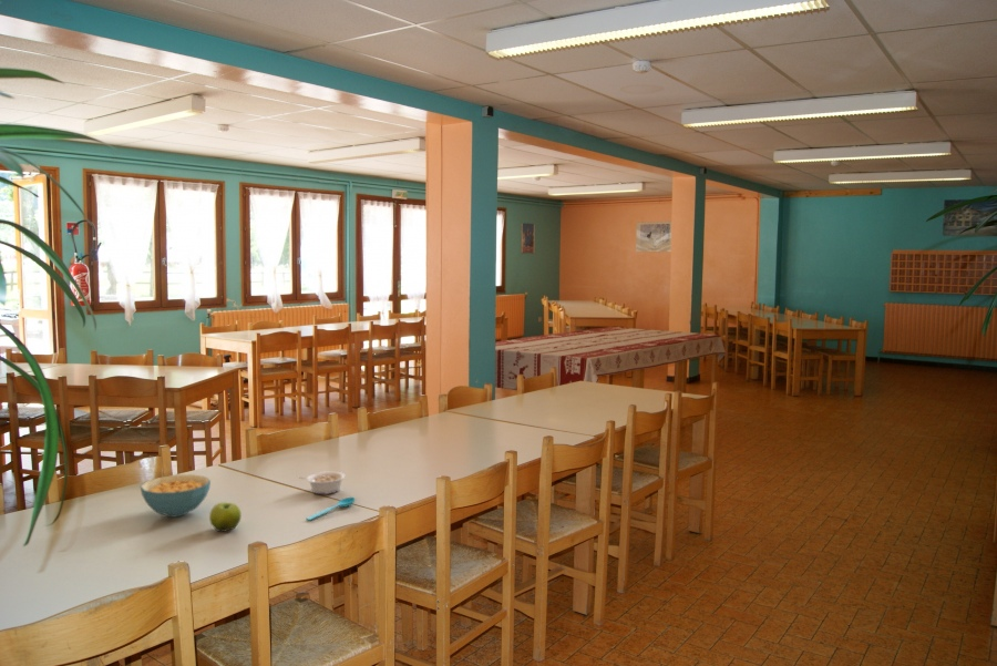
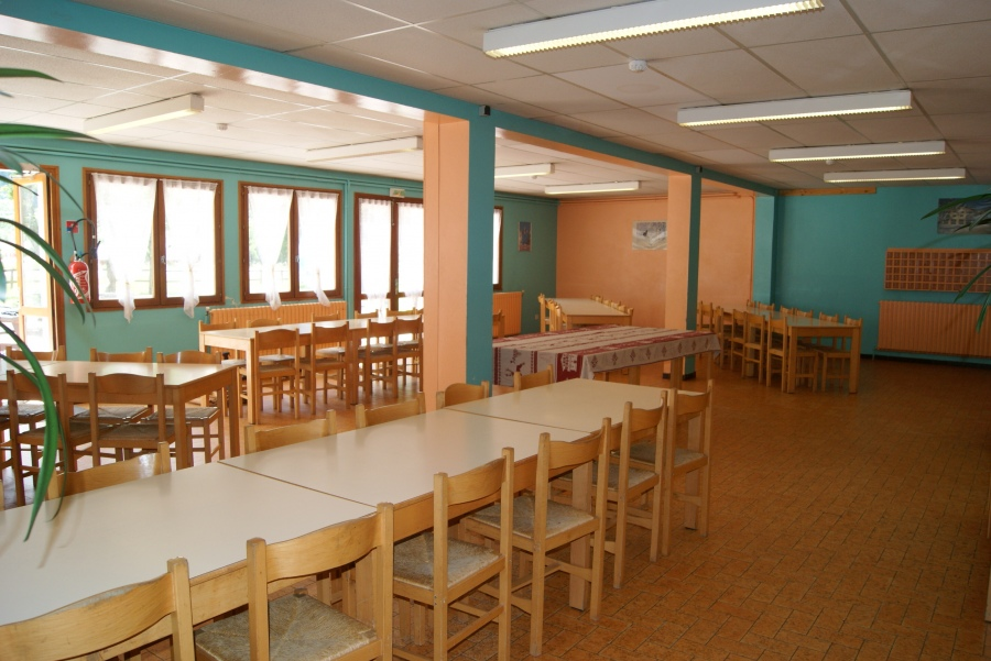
- cereal bowl (176, 499)
- legume (325, 482)
- spoon (331, 508)
- fruit (225, 515)
